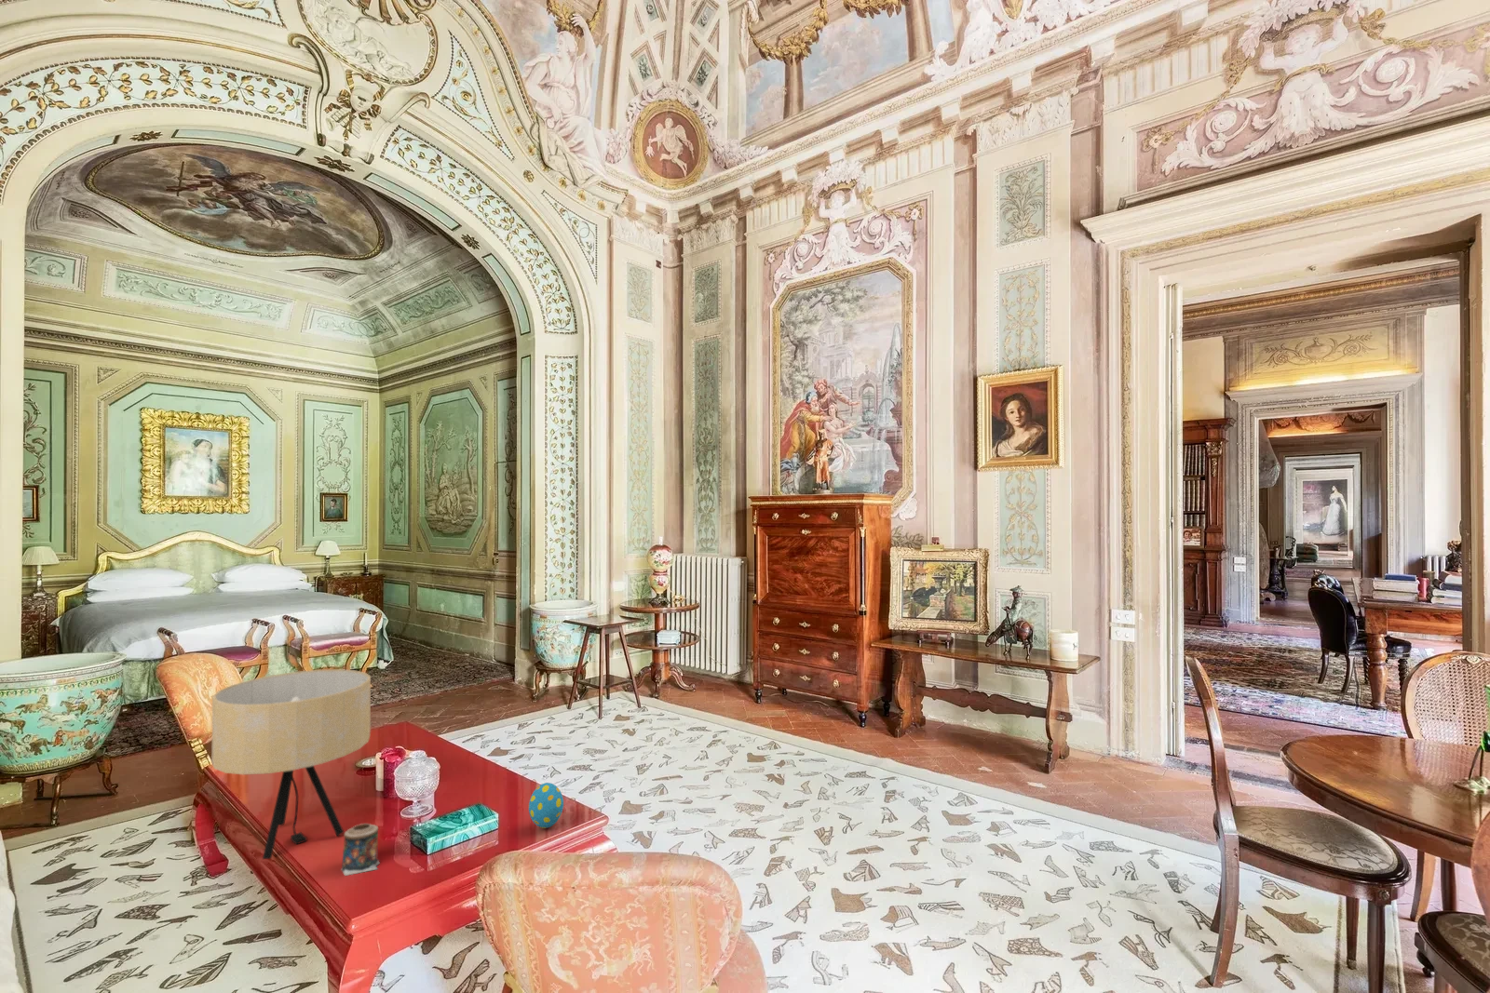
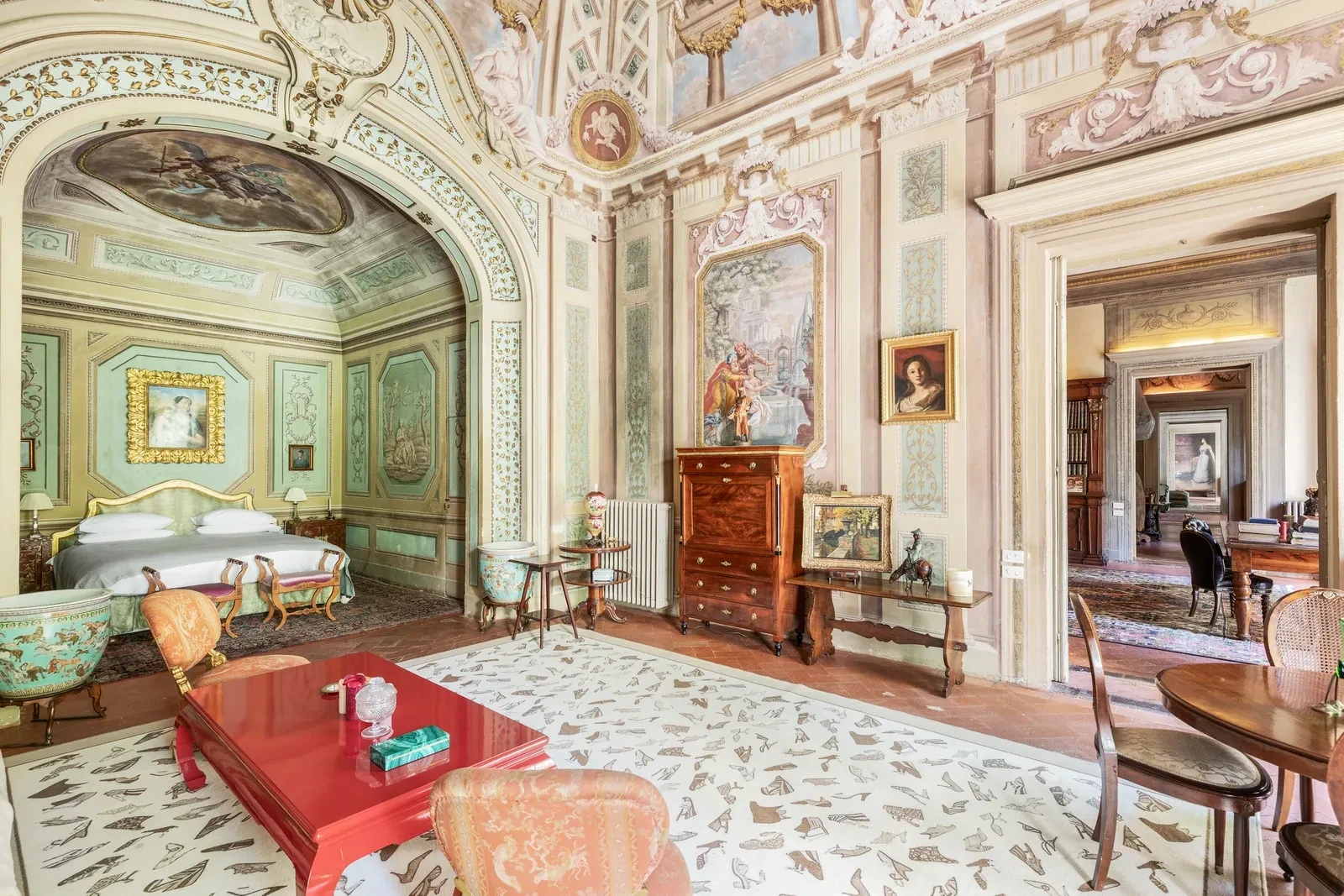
- table lamp (295, 760)
- candle (363, 847)
- decorative egg (545, 805)
